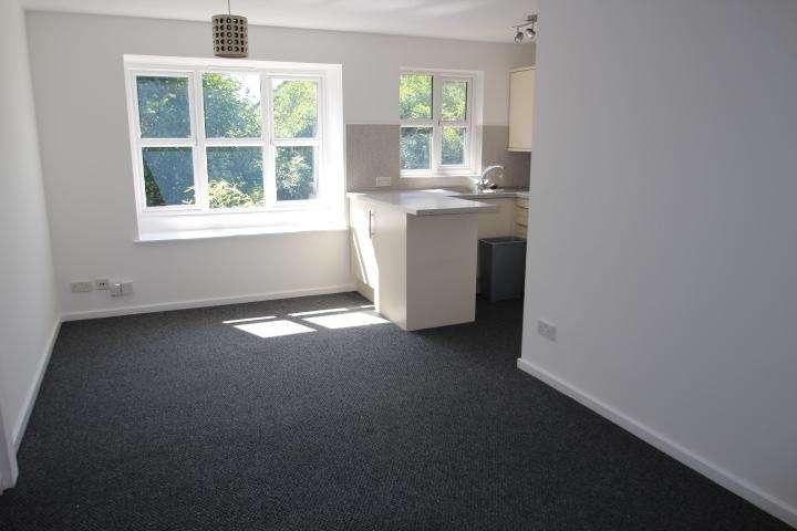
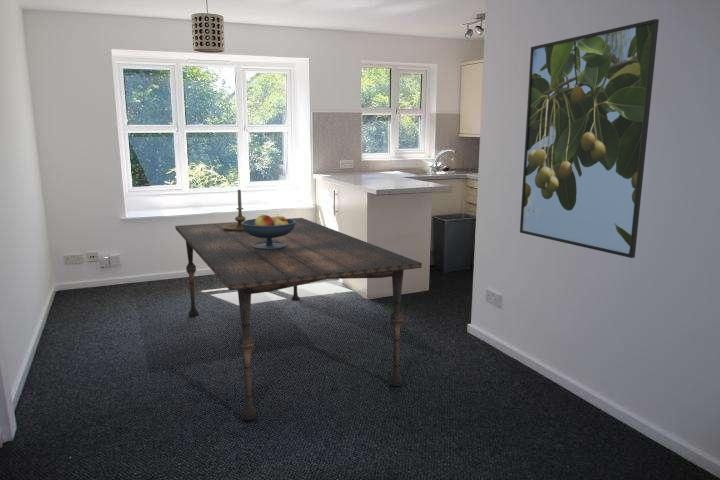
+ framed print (578, 143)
+ fruit bowl (268, 229)
+ dining table (278, 289)
+ candle holder (239, 208)
